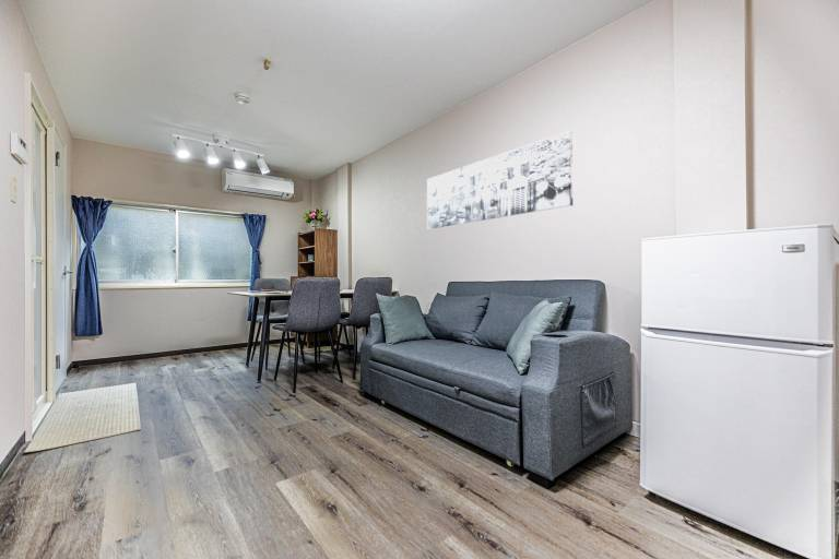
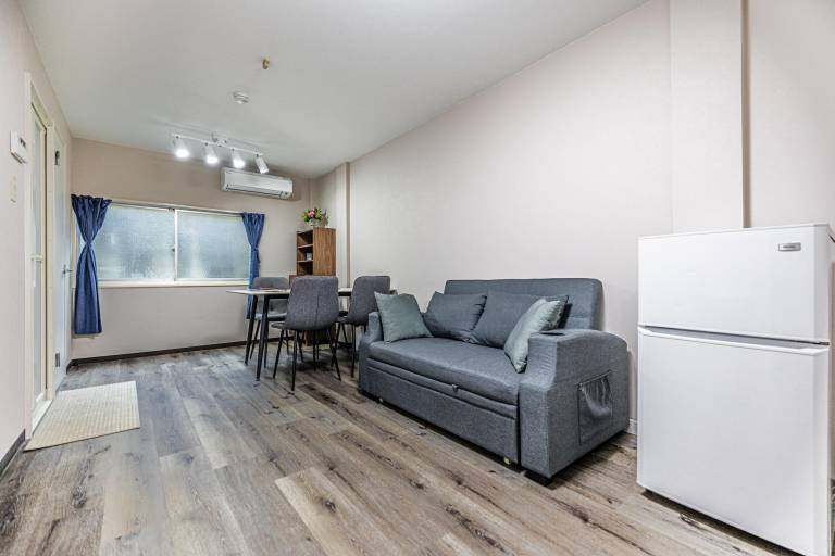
- wall art (486, 189)
